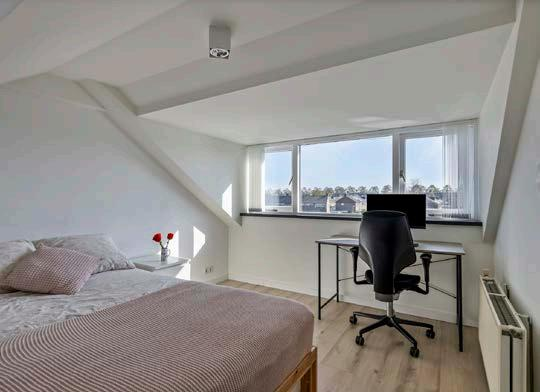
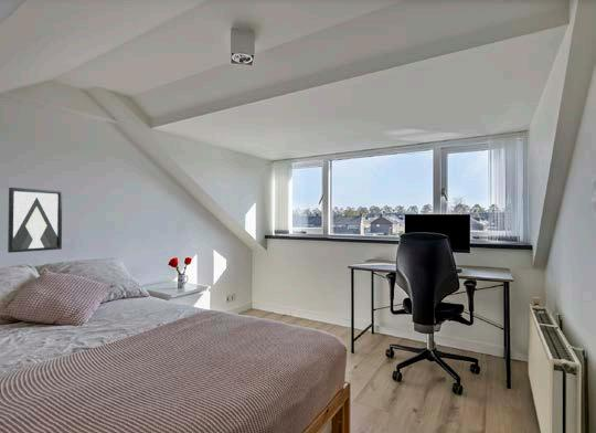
+ wall art (36, 220)
